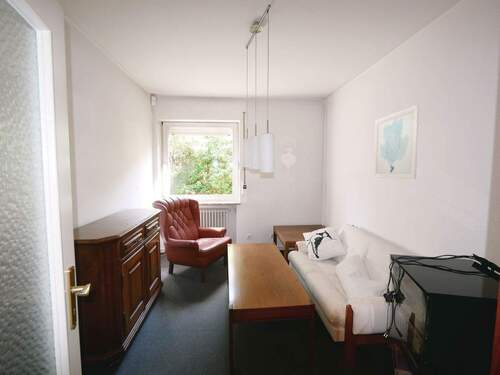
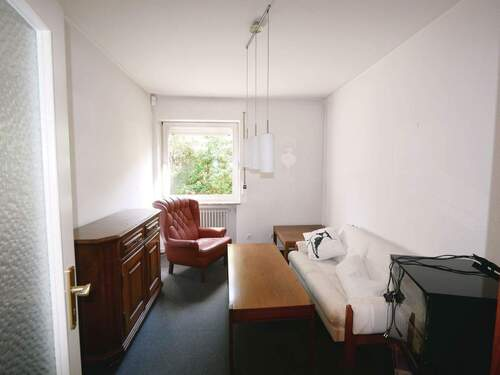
- wall art (393, 146)
